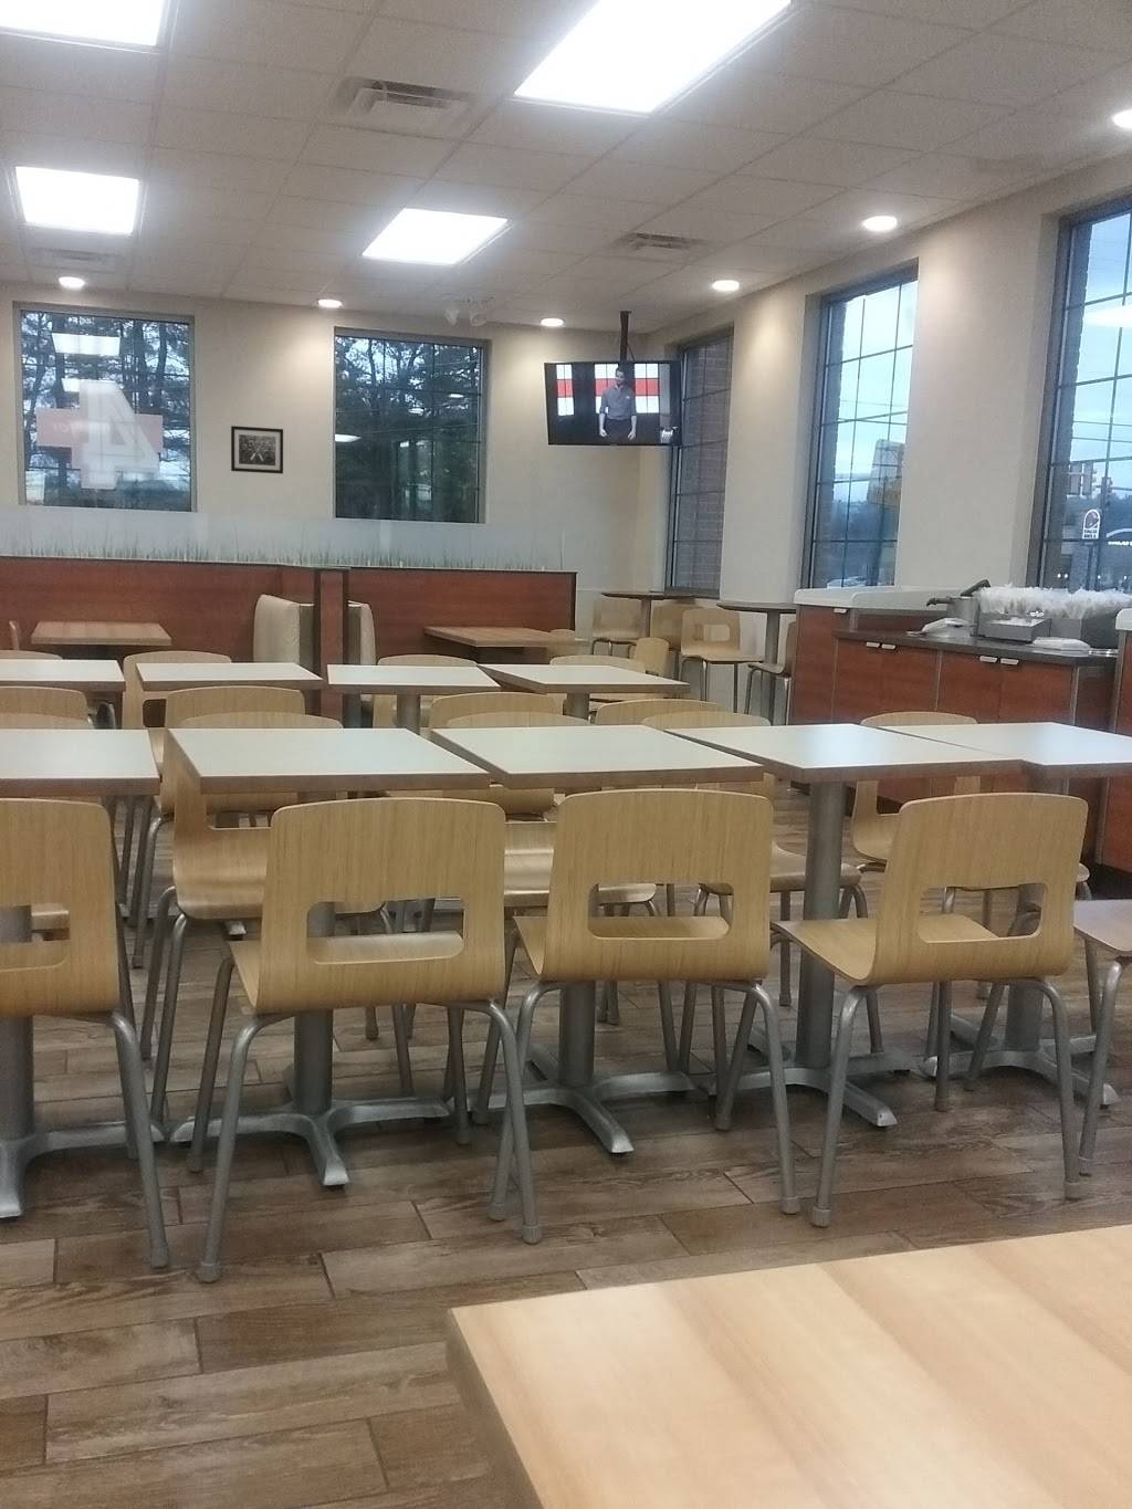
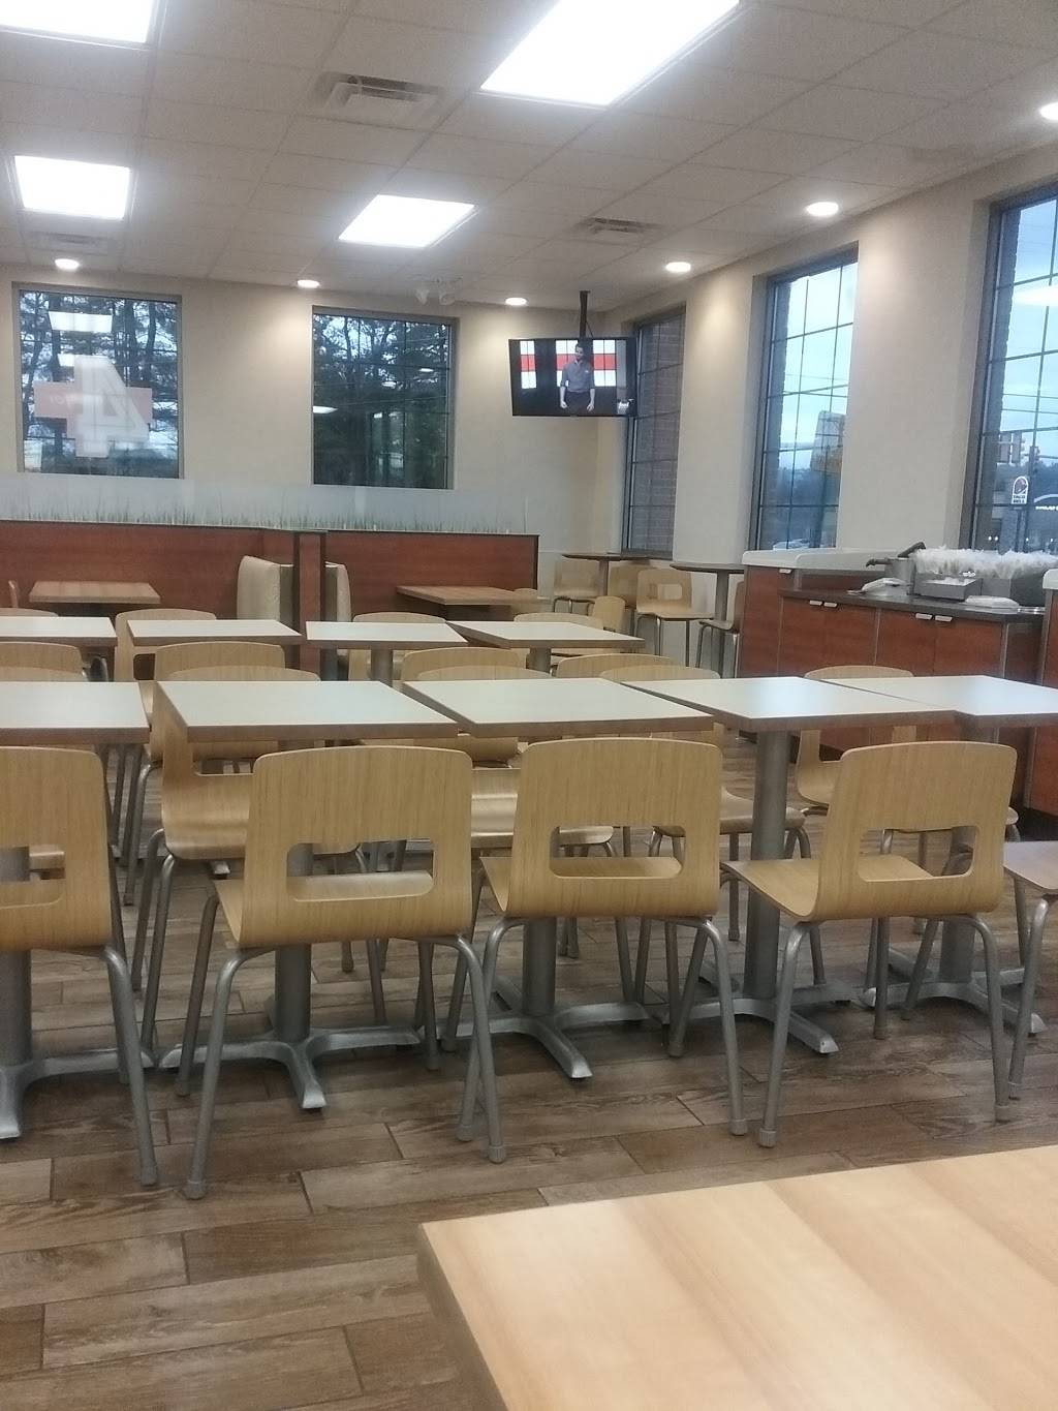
- wall art (257, 449)
